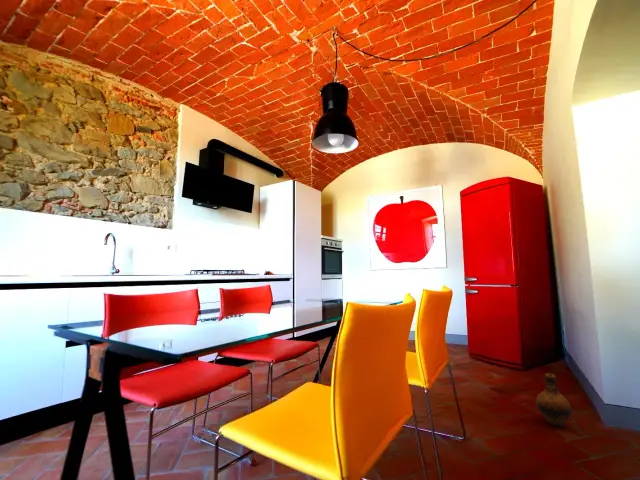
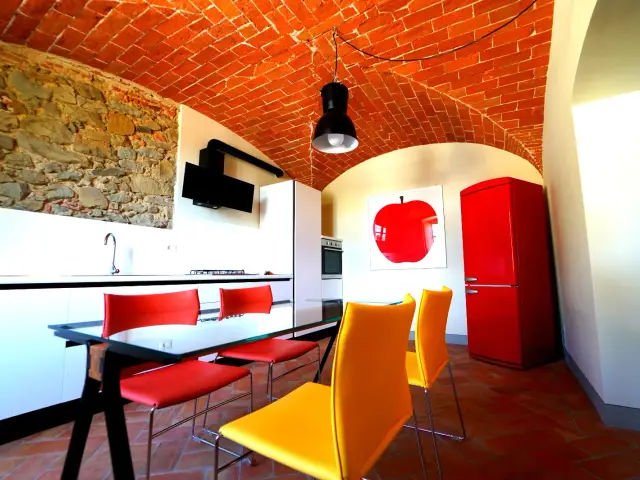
- ceramic jug (552, 399)
